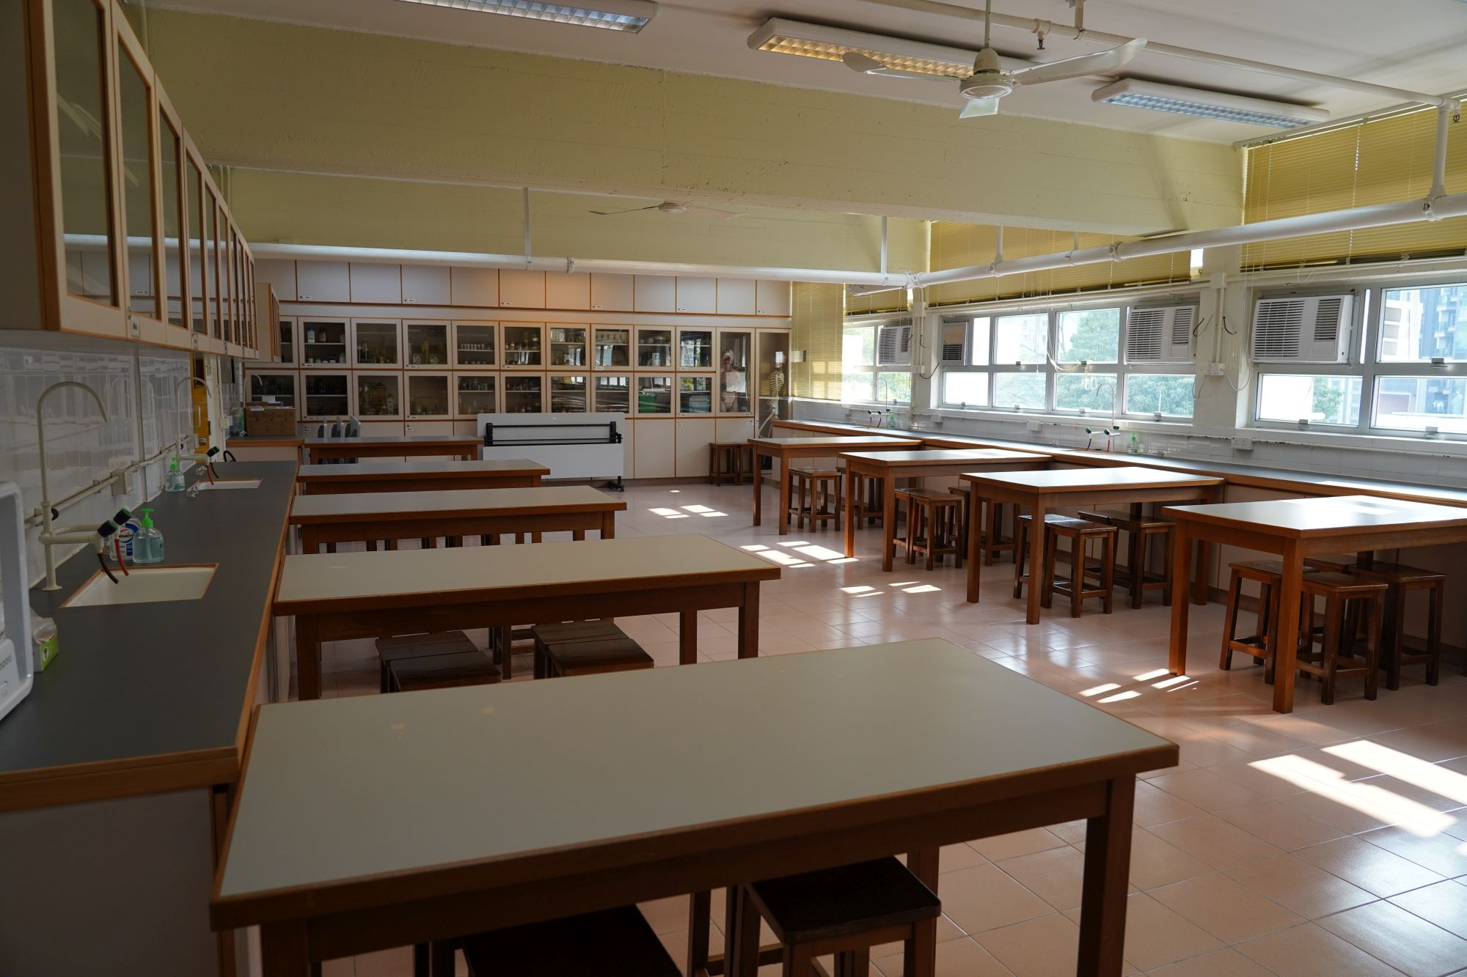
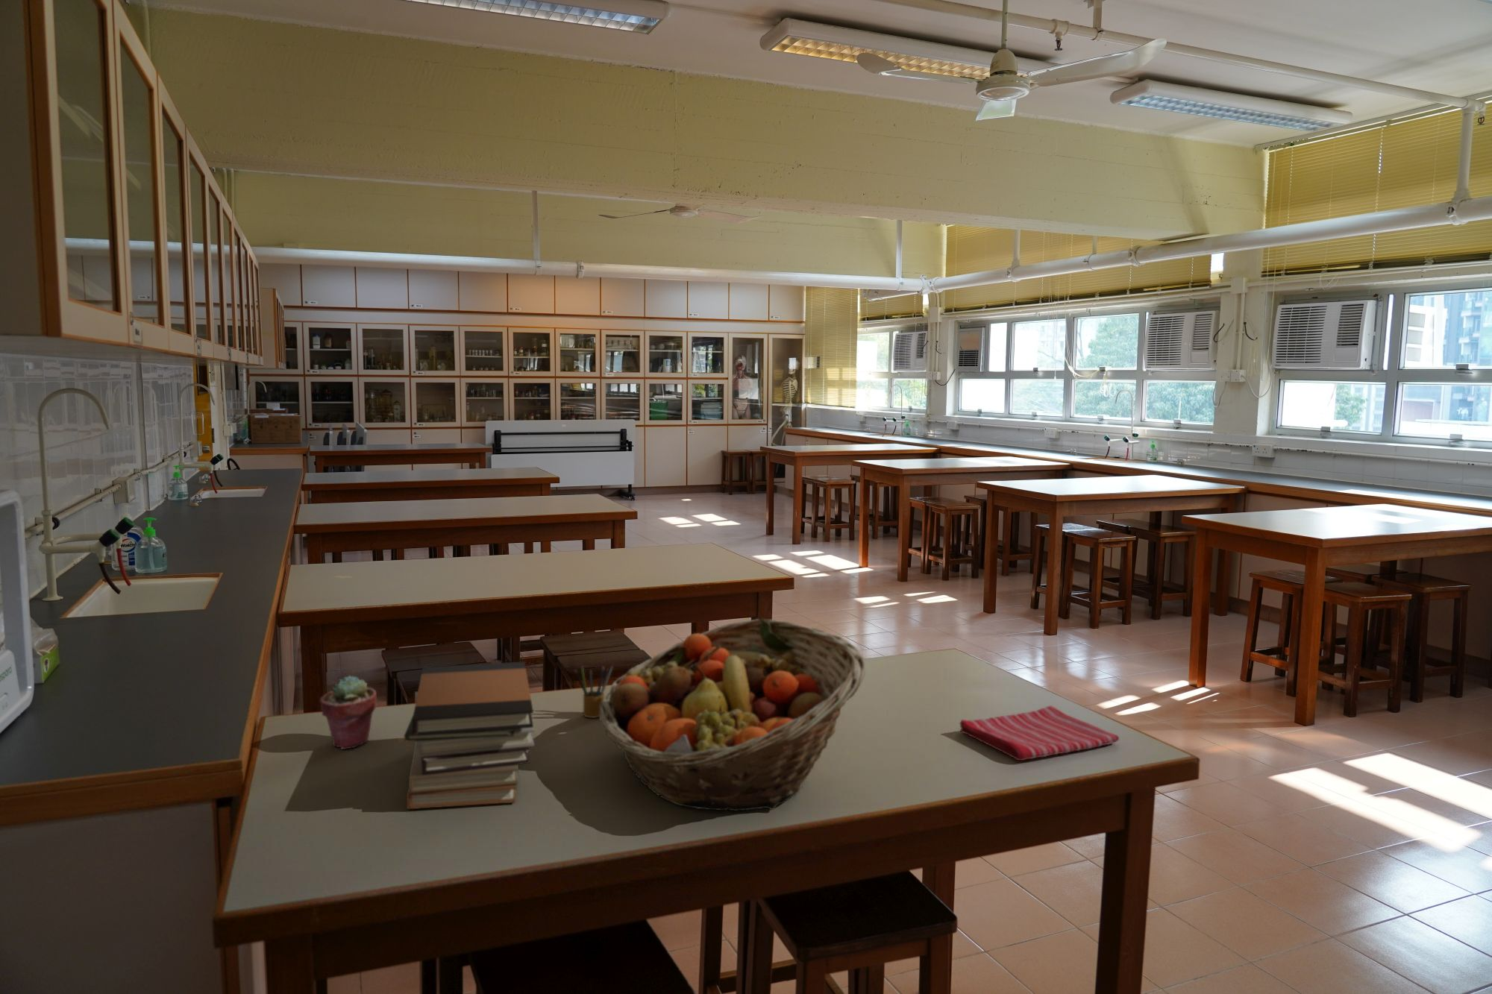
+ book stack (470, 729)
+ pencil box (592, 689)
+ potted succulent (349, 709)
+ fruit basket (729, 706)
+ dish towel (1037, 731)
